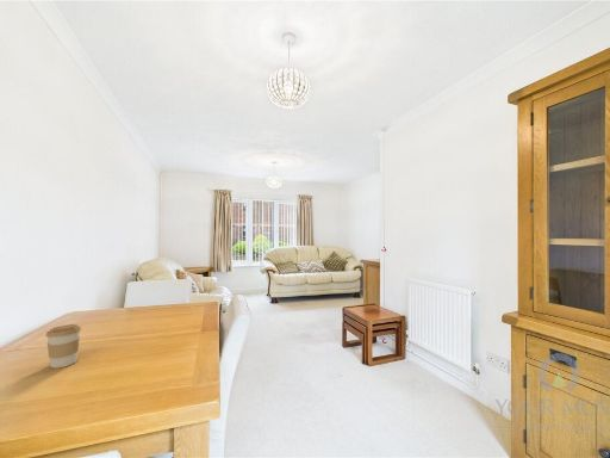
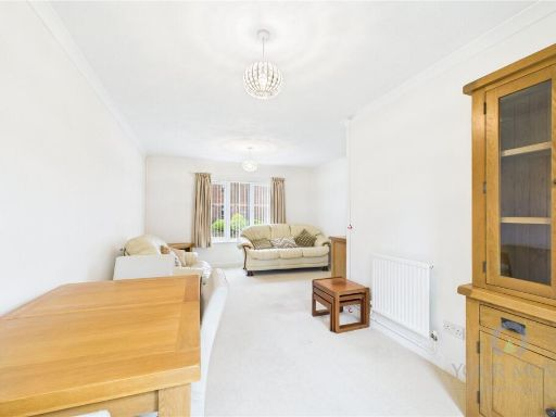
- coffee cup (63, 344)
